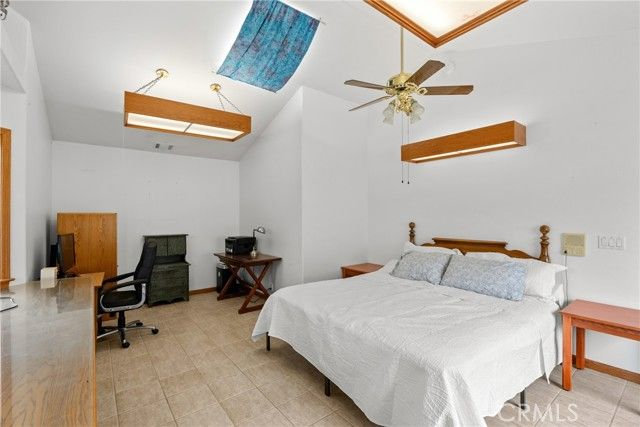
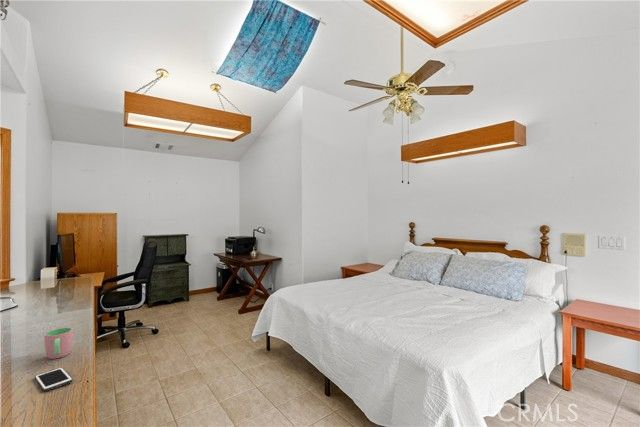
+ cup (58, 344)
+ cell phone (53, 378)
